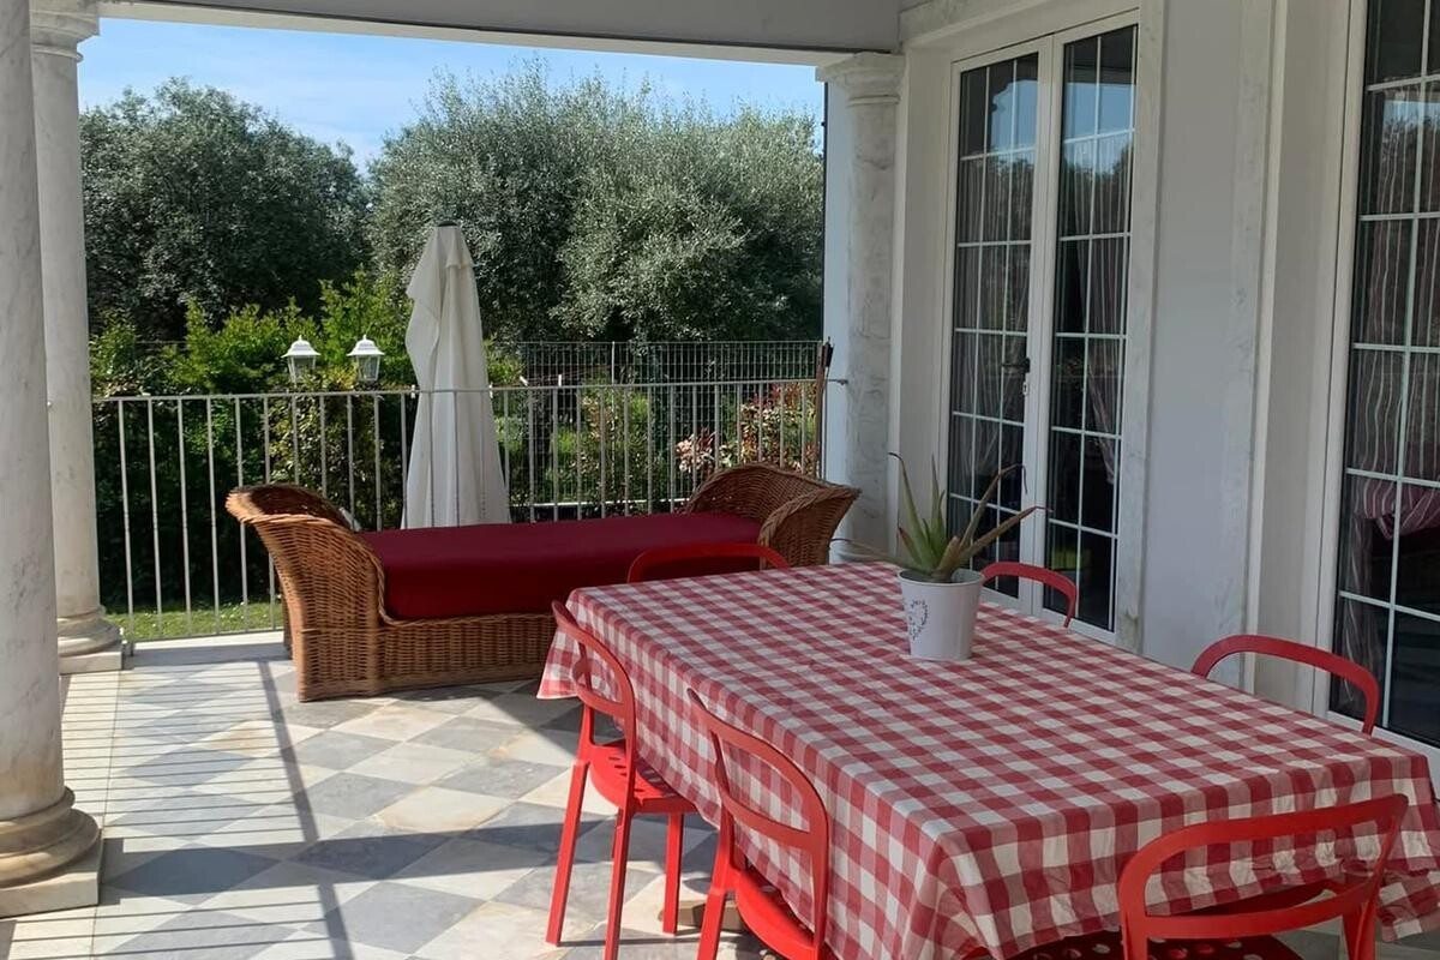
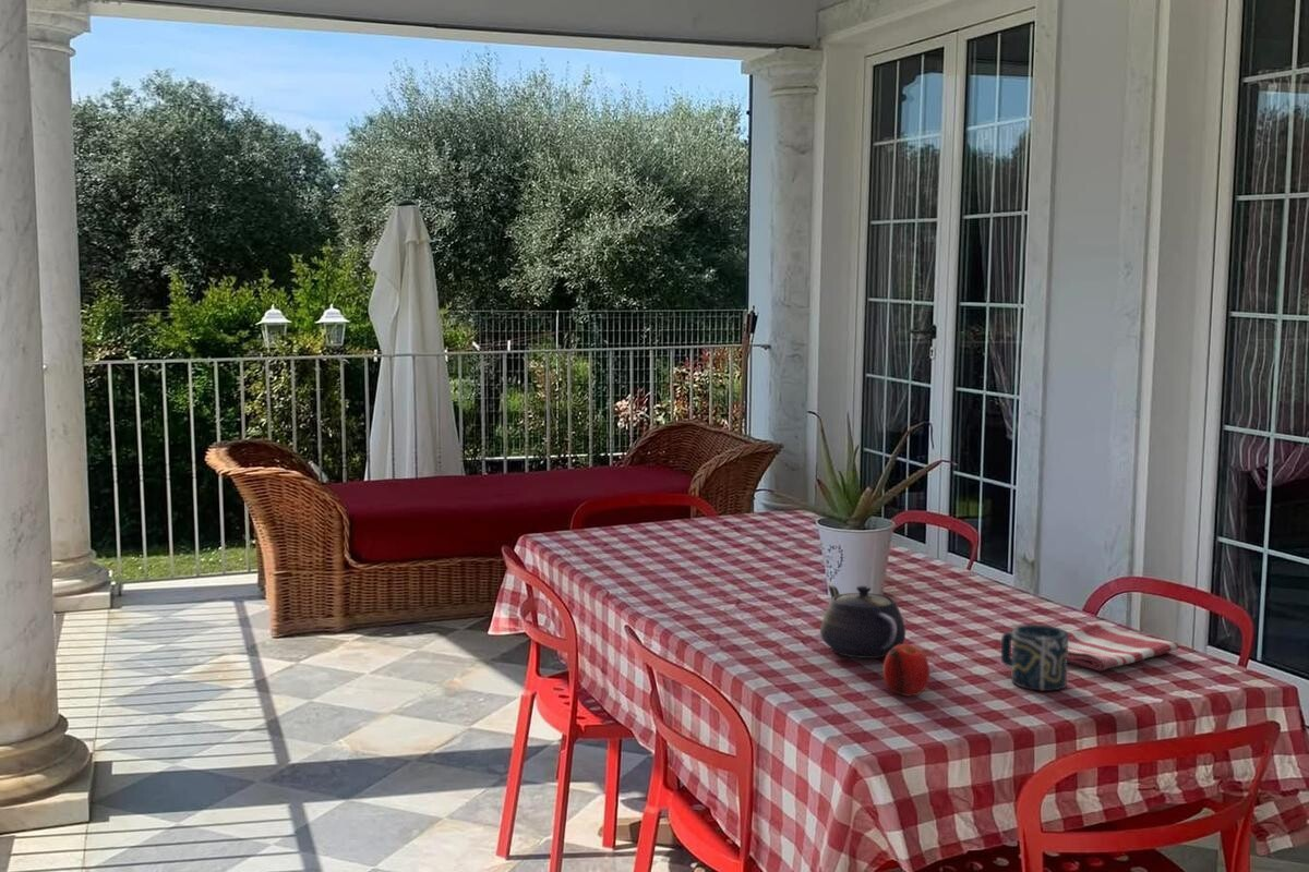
+ dish towel (1102, 644)
+ cup (1032, 654)
+ teapot (861, 617)
+ fruit (906, 669)
